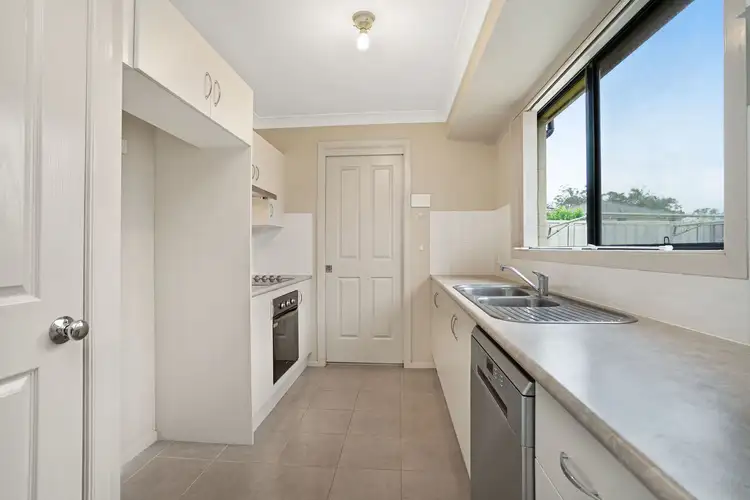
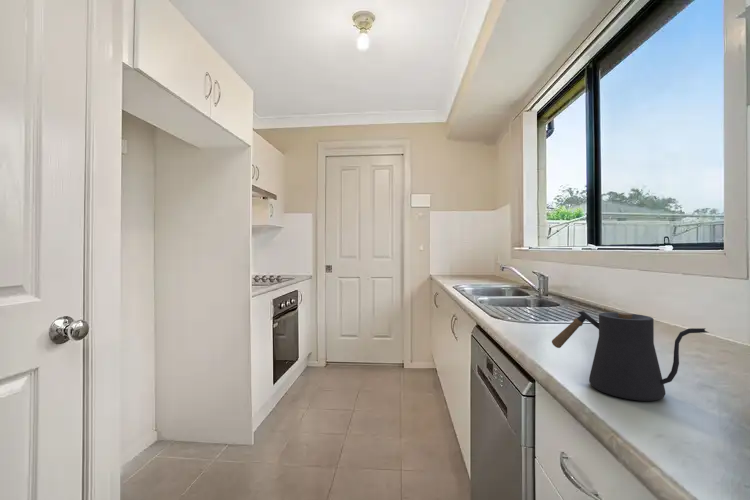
+ kettle (620, 350)
